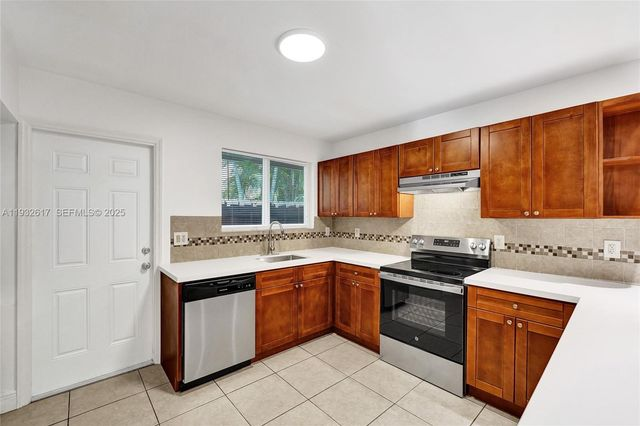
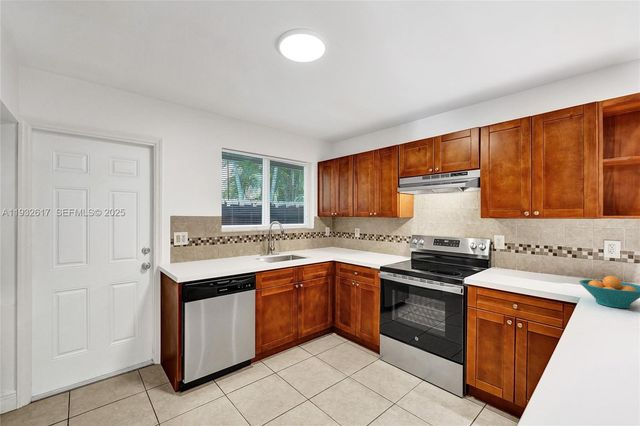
+ fruit bowl (612, 290)
